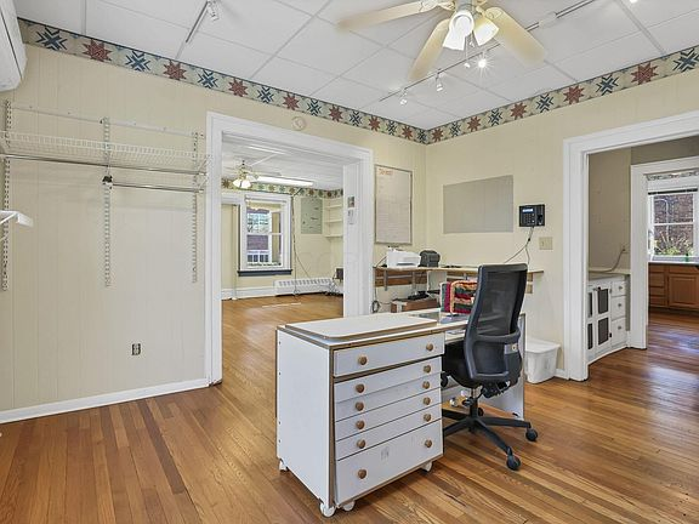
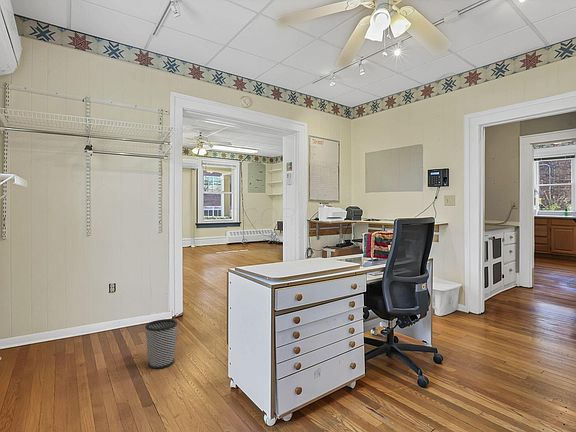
+ wastebasket (161, 343)
